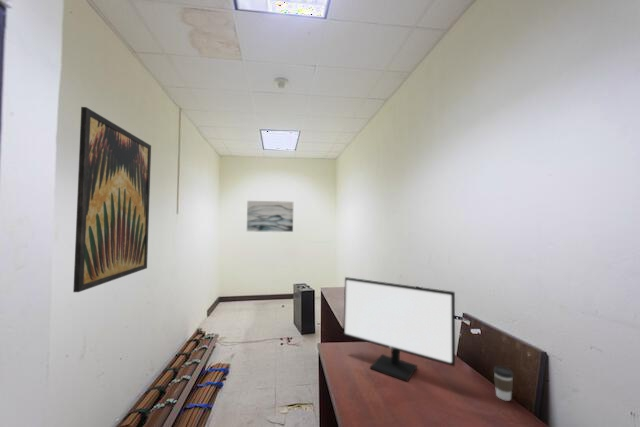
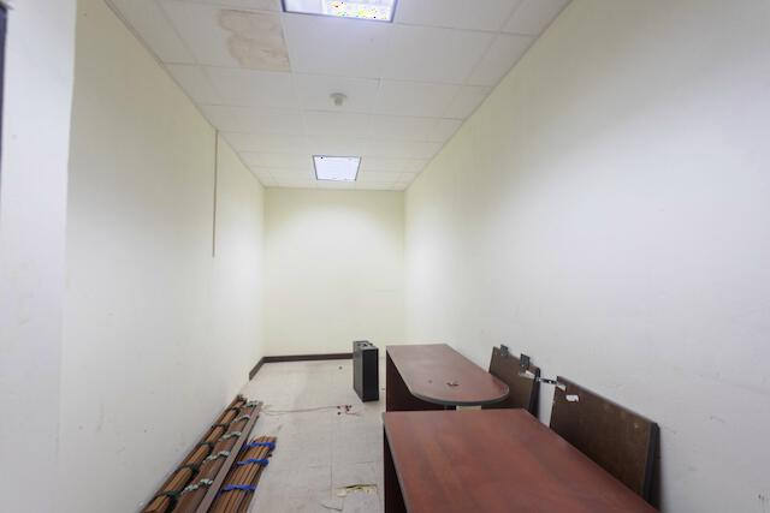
- monitor (394, 325)
- coffee cup (503, 383)
- wall art (120, 203)
- wall art (270, 216)
